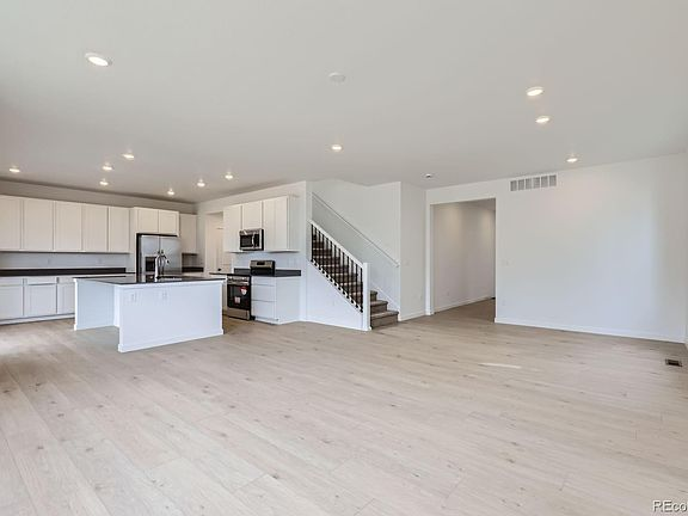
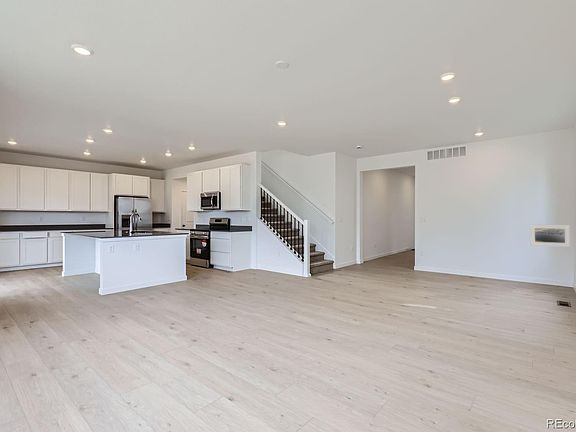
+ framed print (549, 235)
